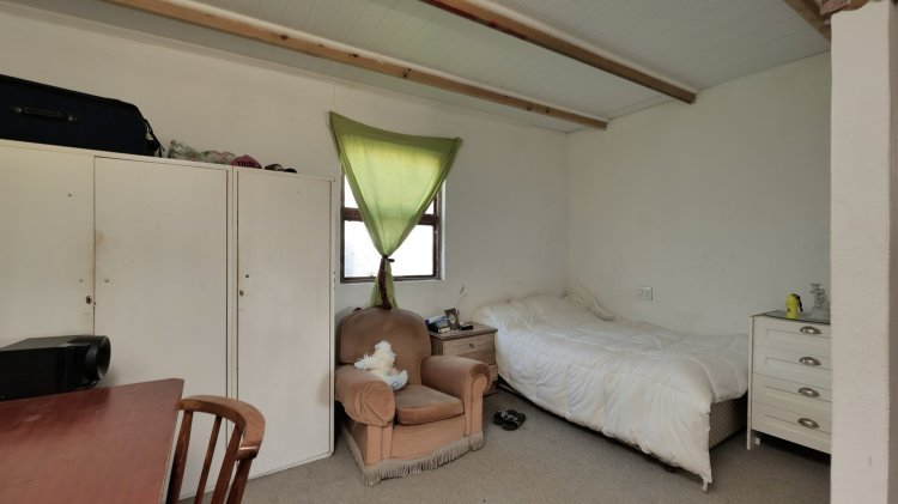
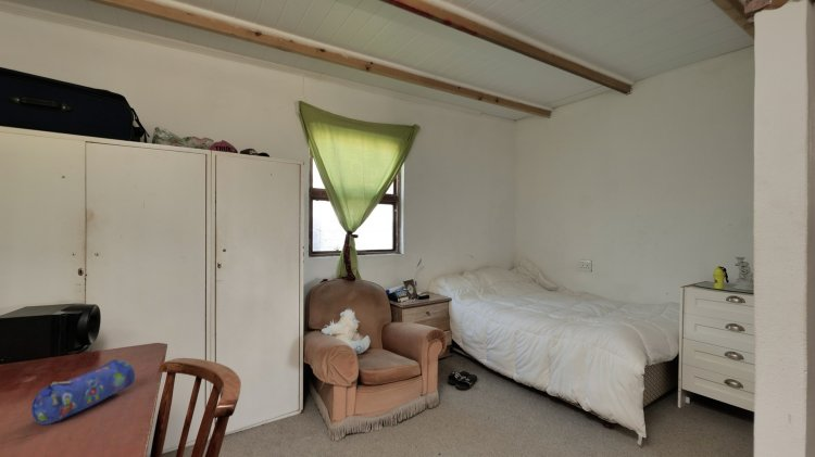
+ pencil case (87, 386)
